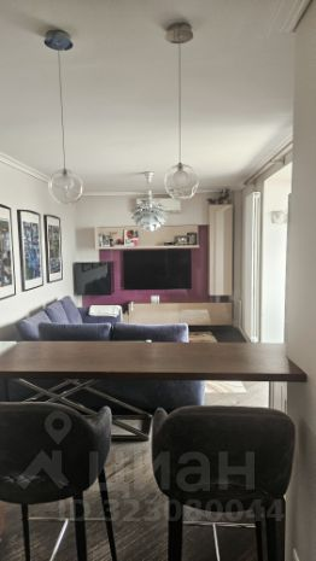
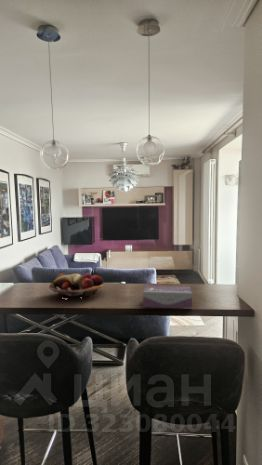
+ tissue box (167, 295)
+ fruit basket (77, 283)
